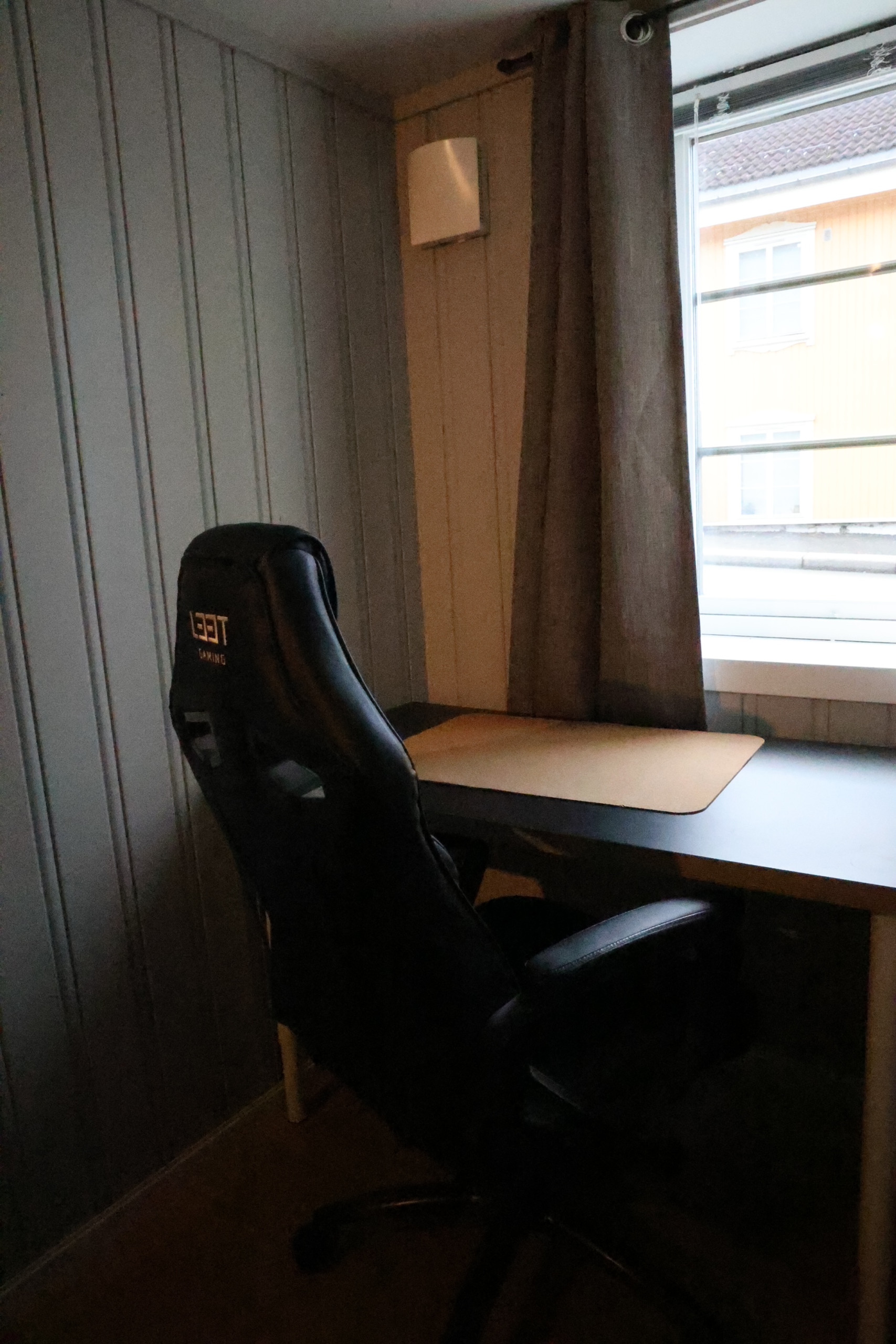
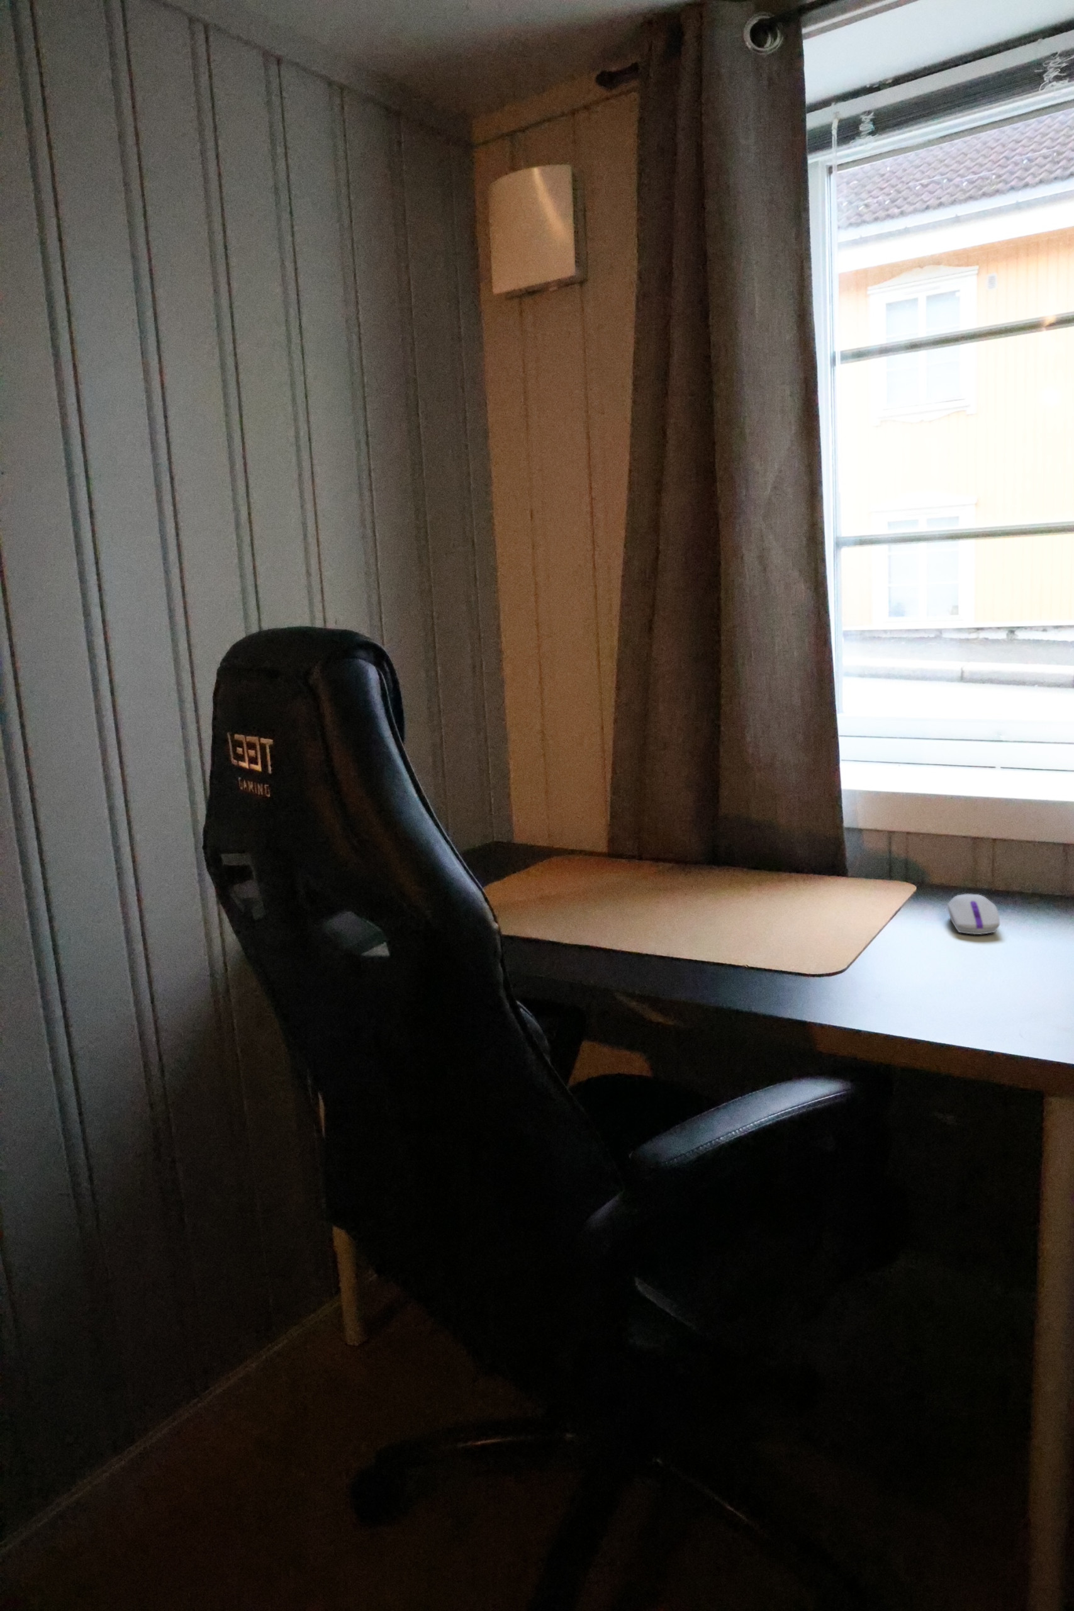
+ computer mouse (972, 911)
